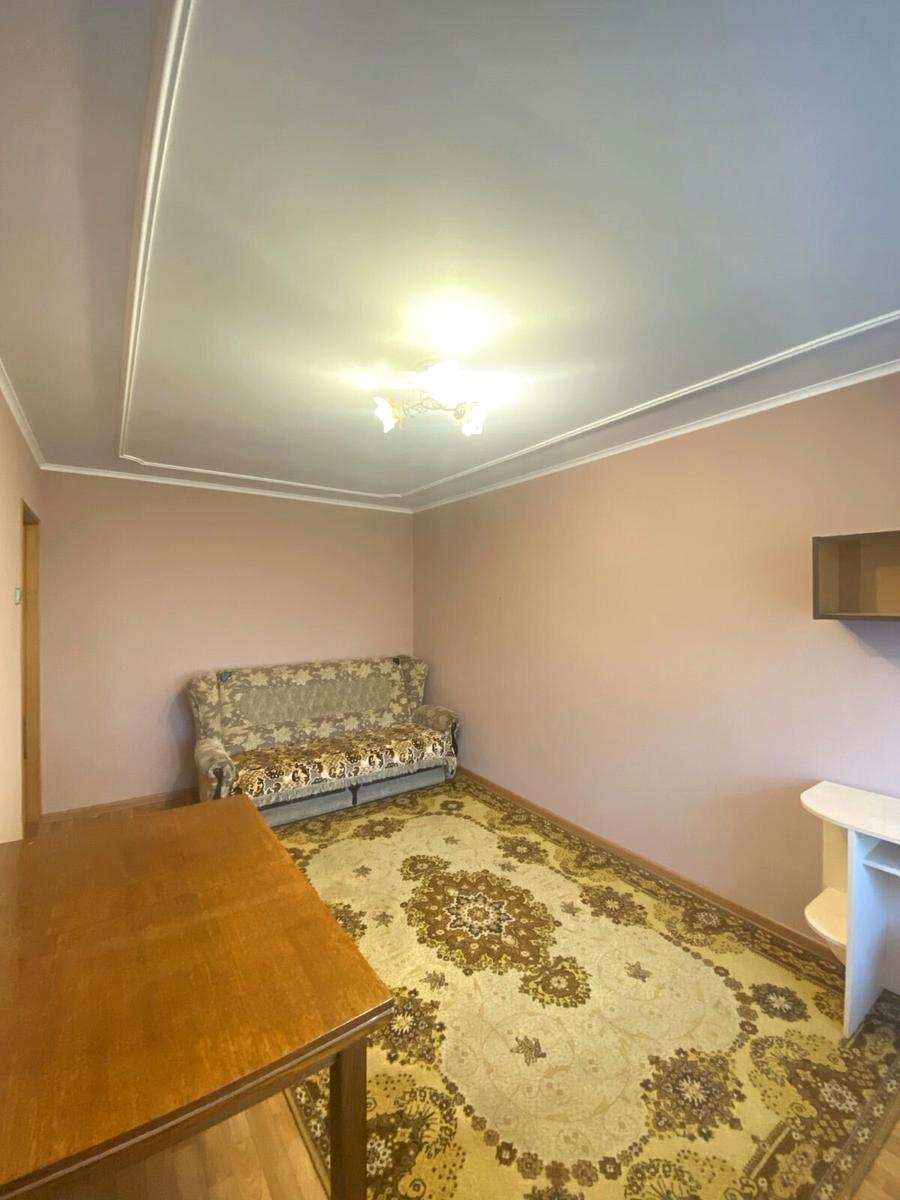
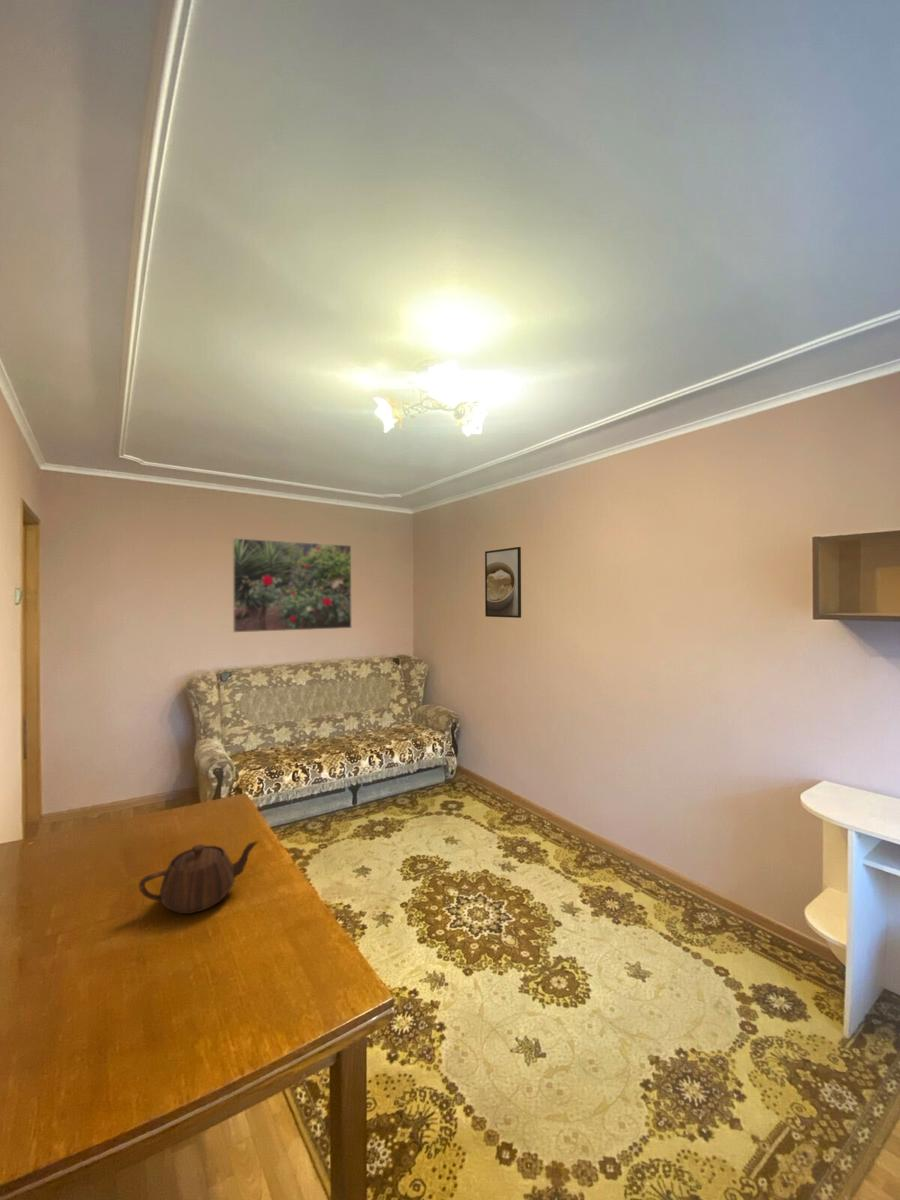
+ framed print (295, 586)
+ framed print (502, 583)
+ teapot (202, 871)
